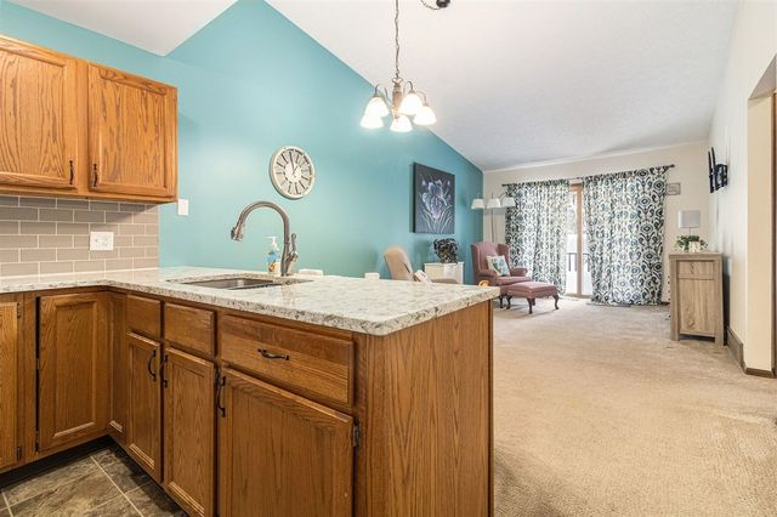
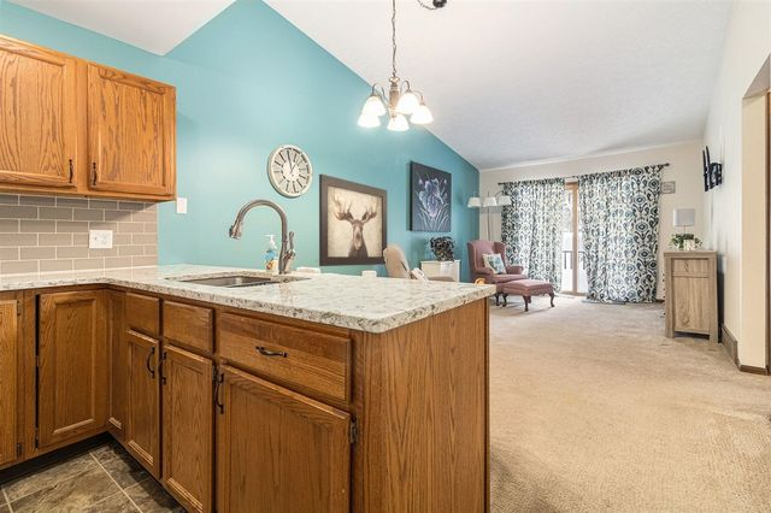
+ wall art (357, 224)
